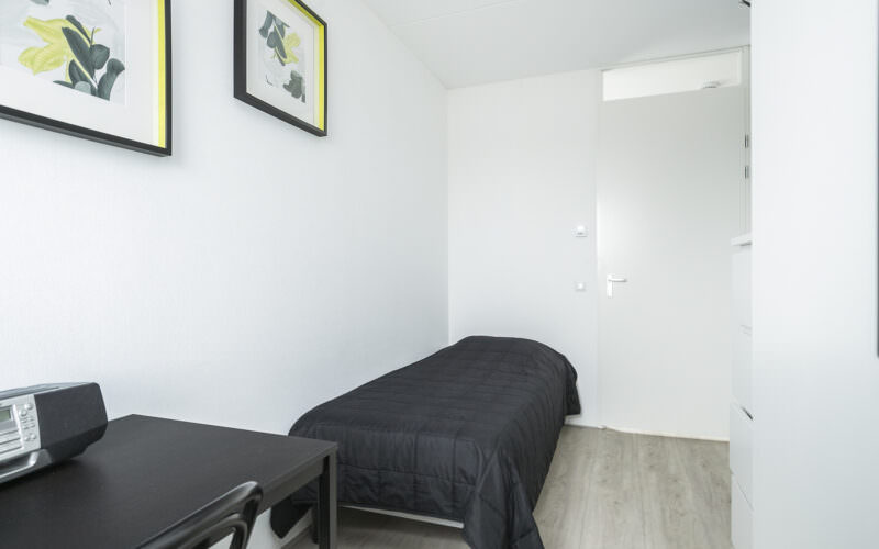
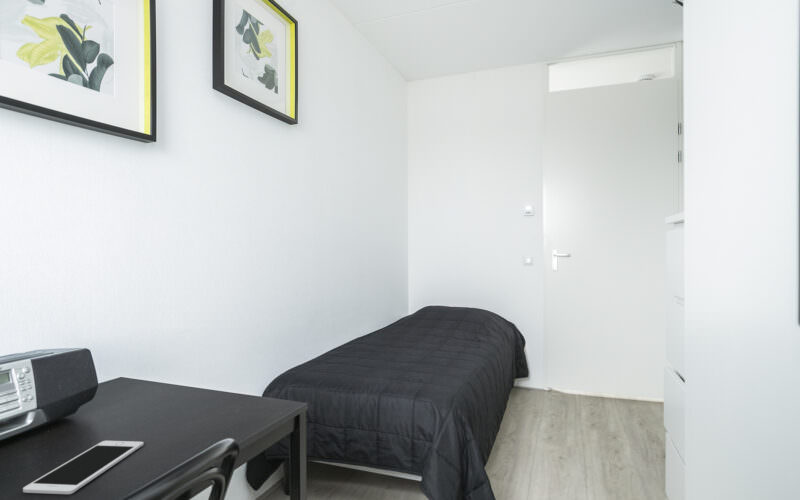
+ cell phone (89, 464)
